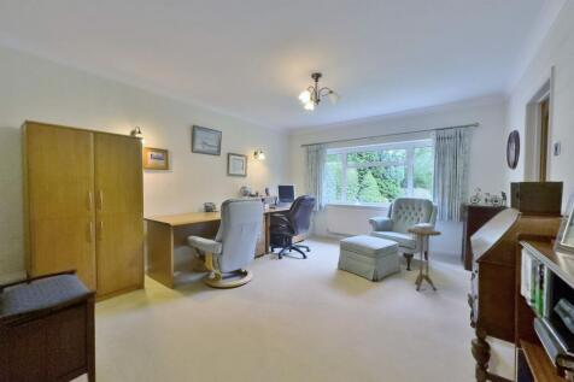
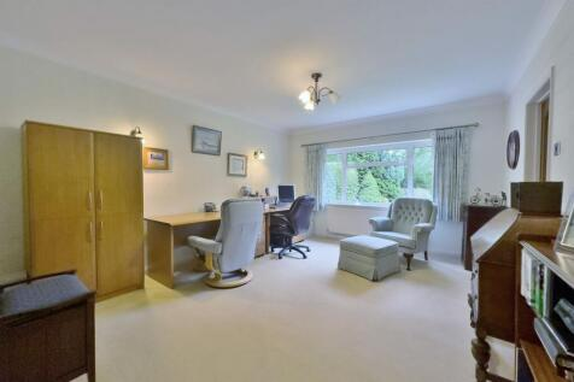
- side table (421, 259)
